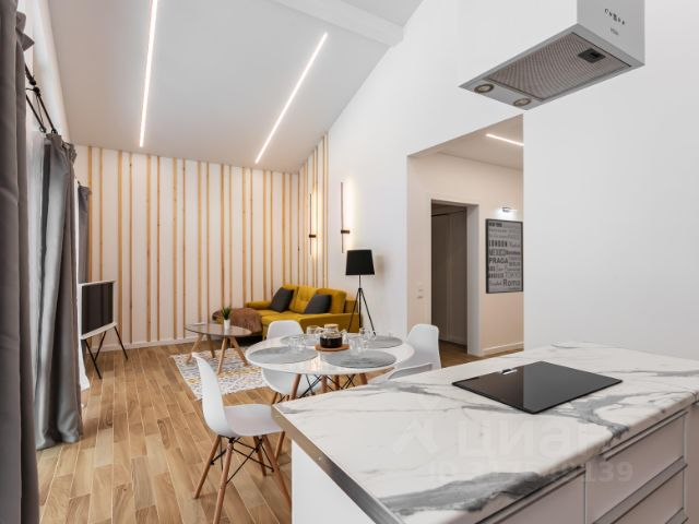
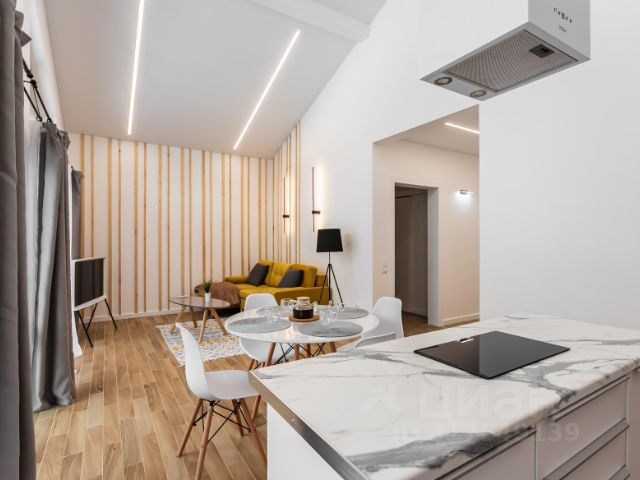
- wall art (505, 255)
